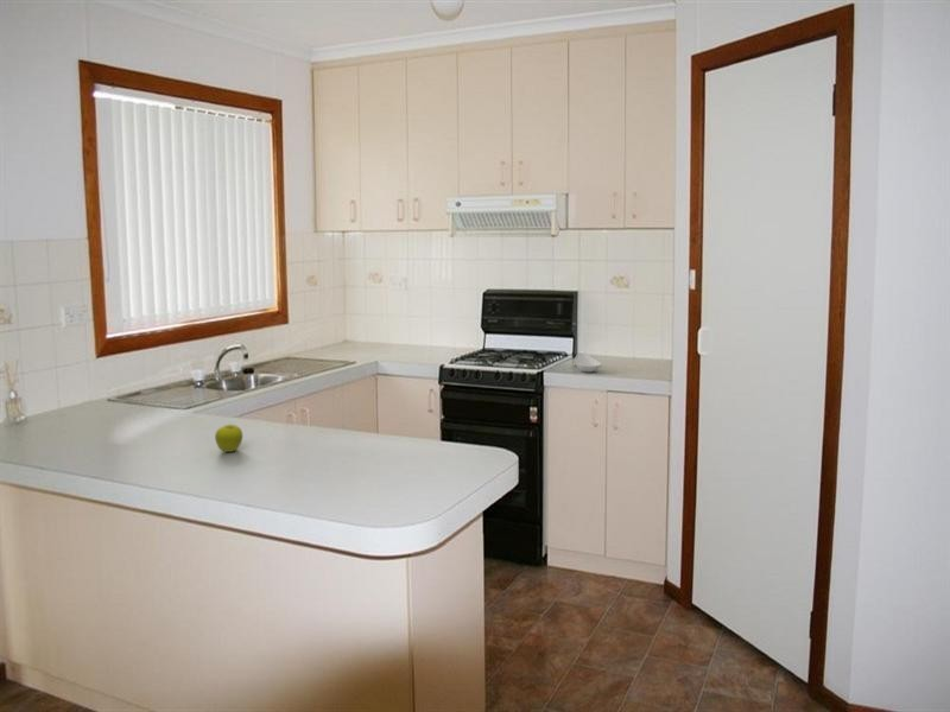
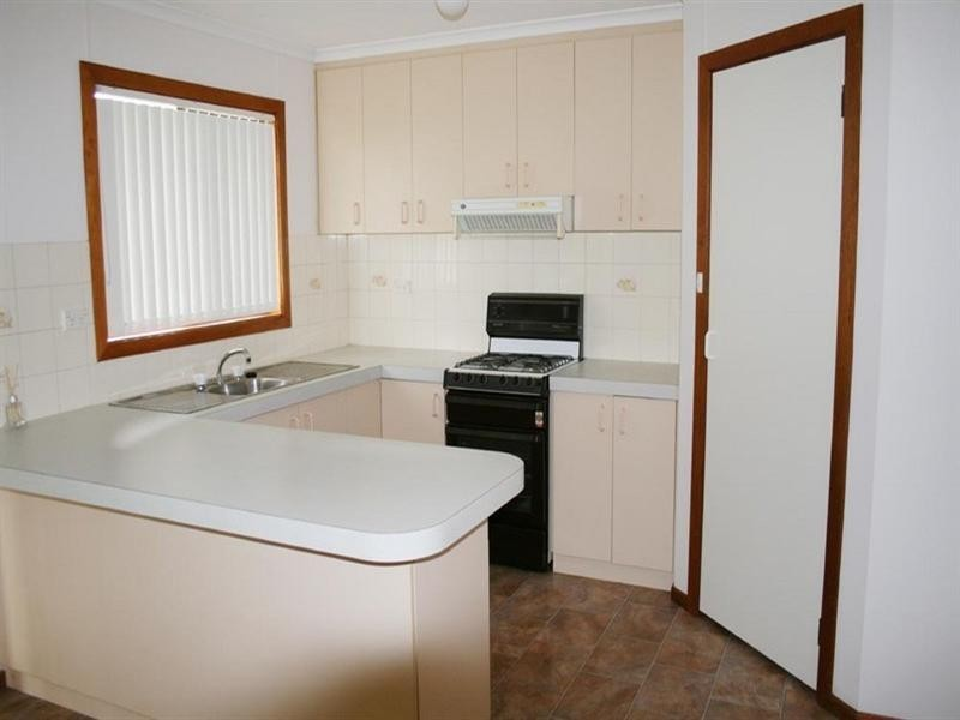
- fruit (229, 438)
- spoon rest (584, 362)
